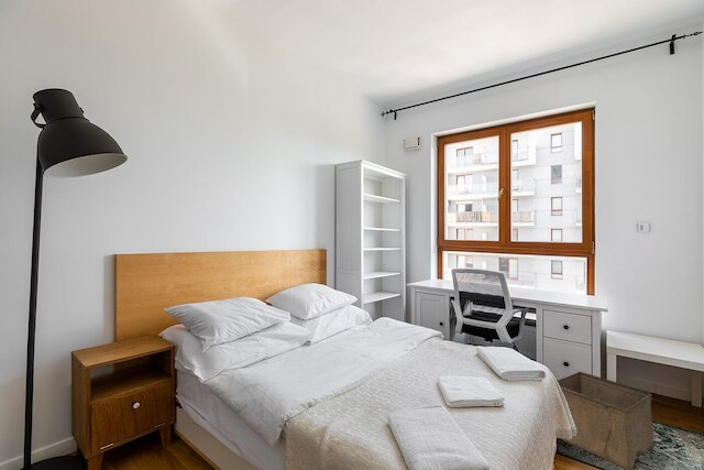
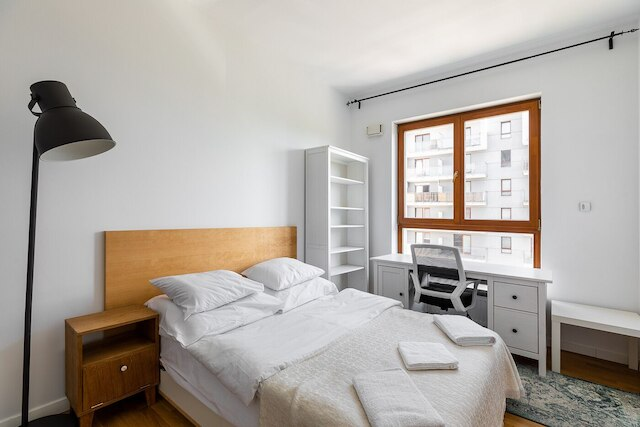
- storage bin (601, 414)
